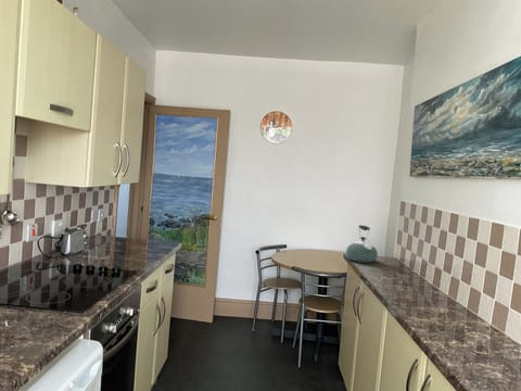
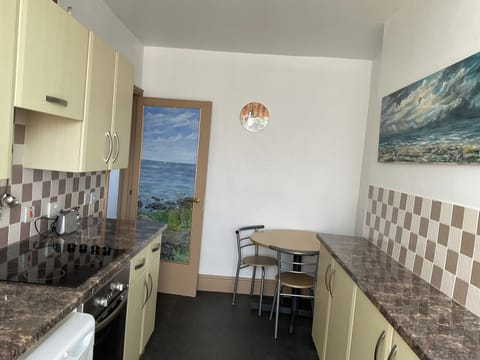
- kettle (364, 243)
